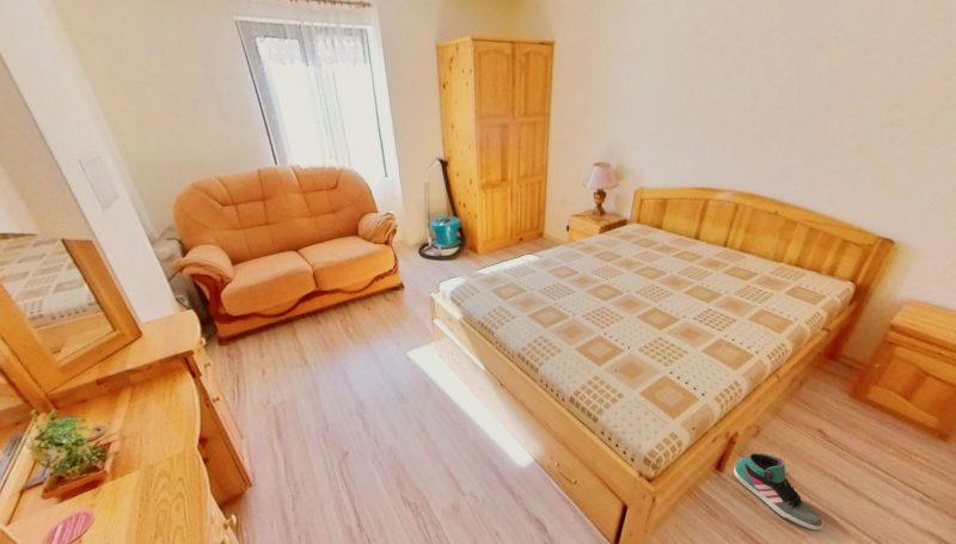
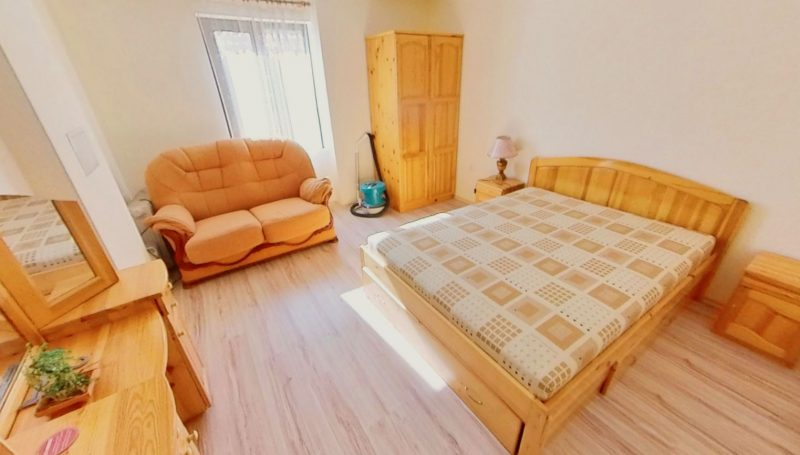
- sneaker (780, 483)
